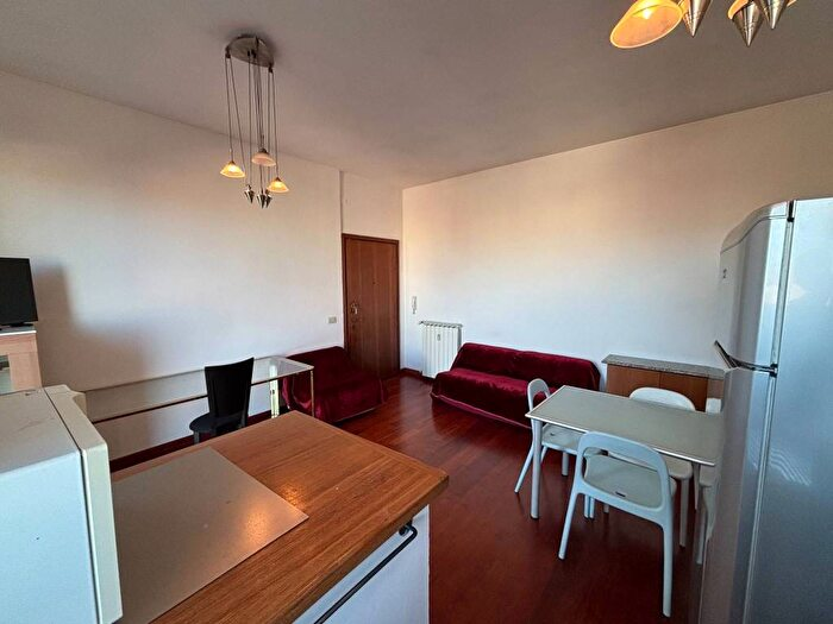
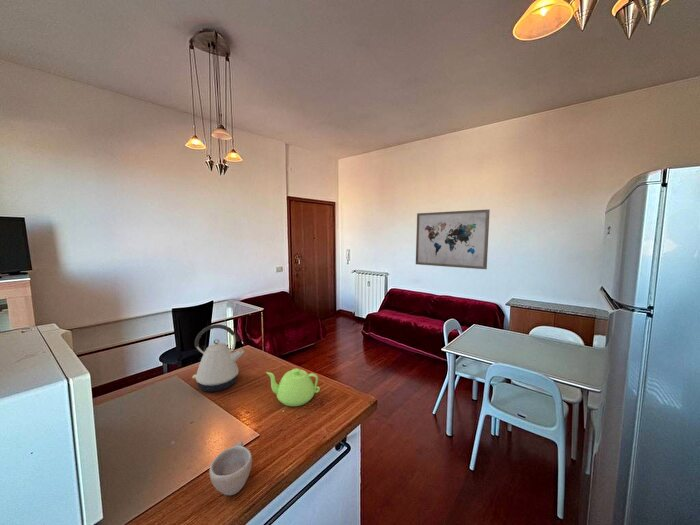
+ wall art (449, 239)
+ kettle (218, 354)
+ teapot (293, 383)
+ cup (233, 469)
